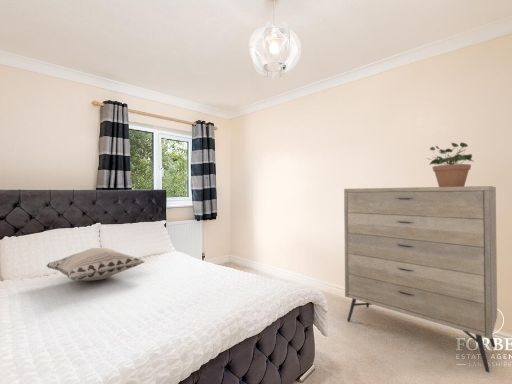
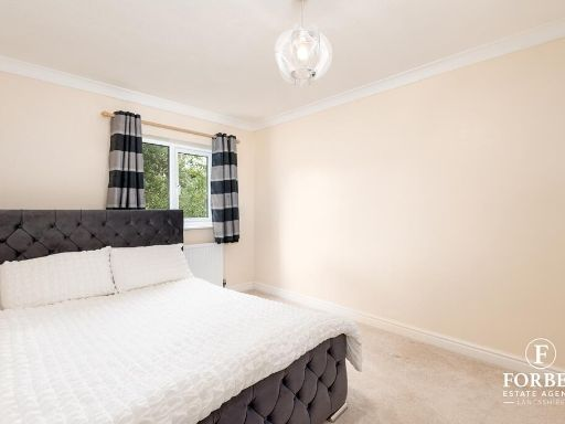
- potted plant (450, 166)
- dresser (413, 260)
- decorative pillow (96, 263)
